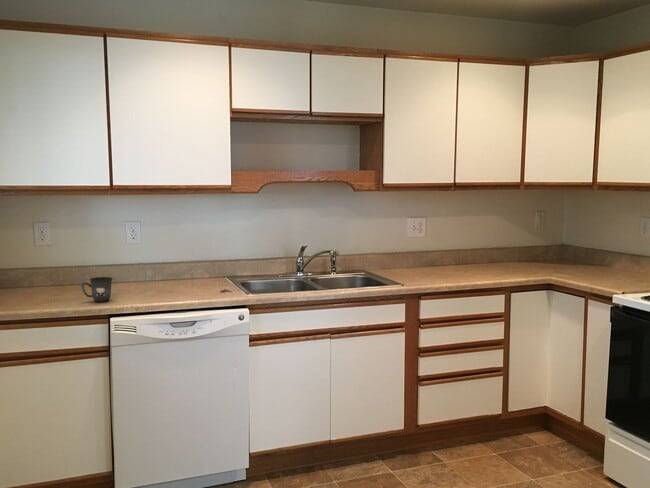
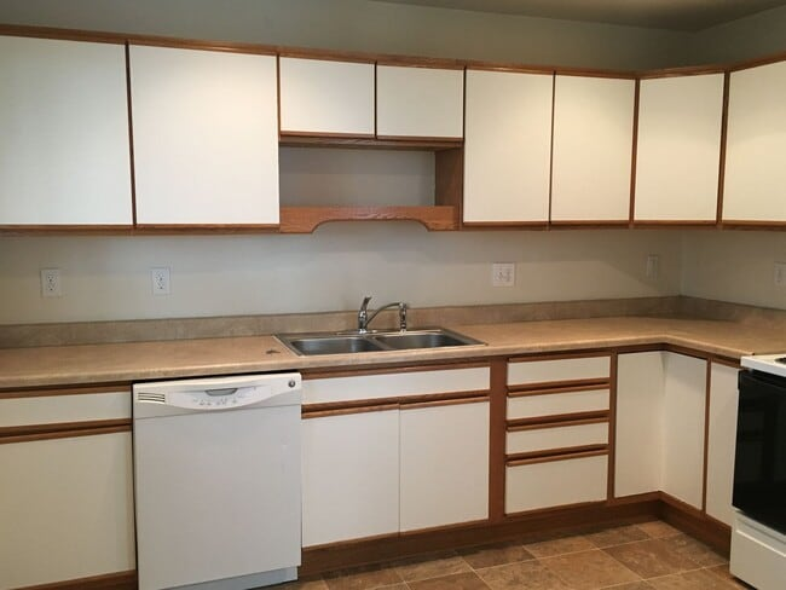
- mug (97, 289)
